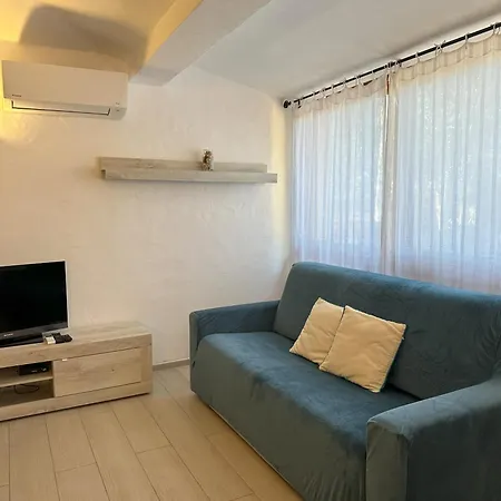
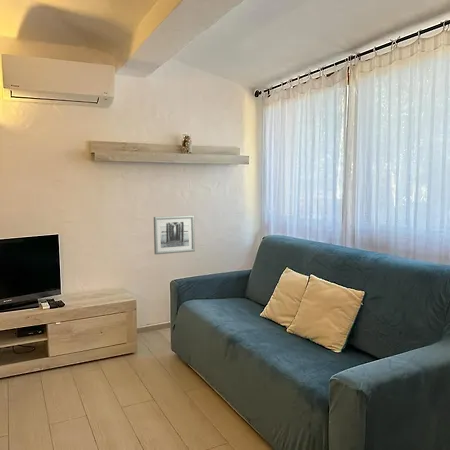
+ wall art (174, 234)
